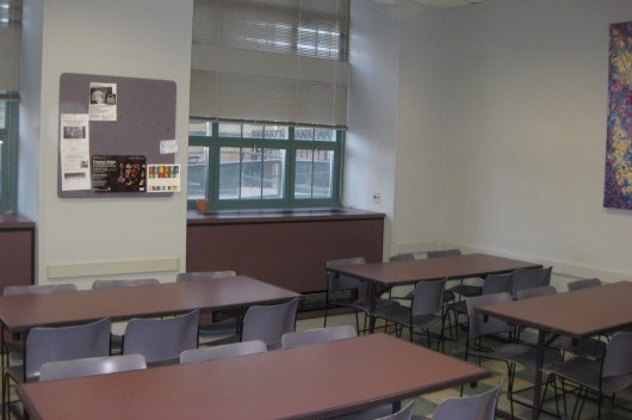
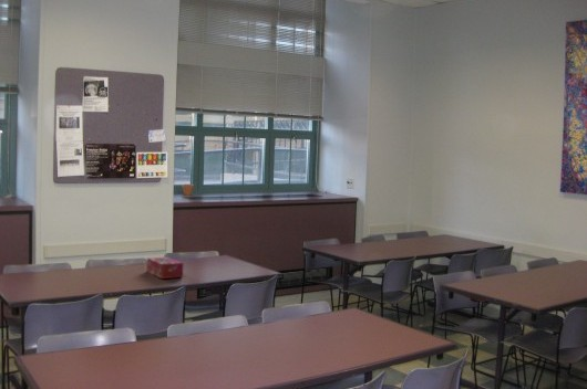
+ tissue box (164, 267)
